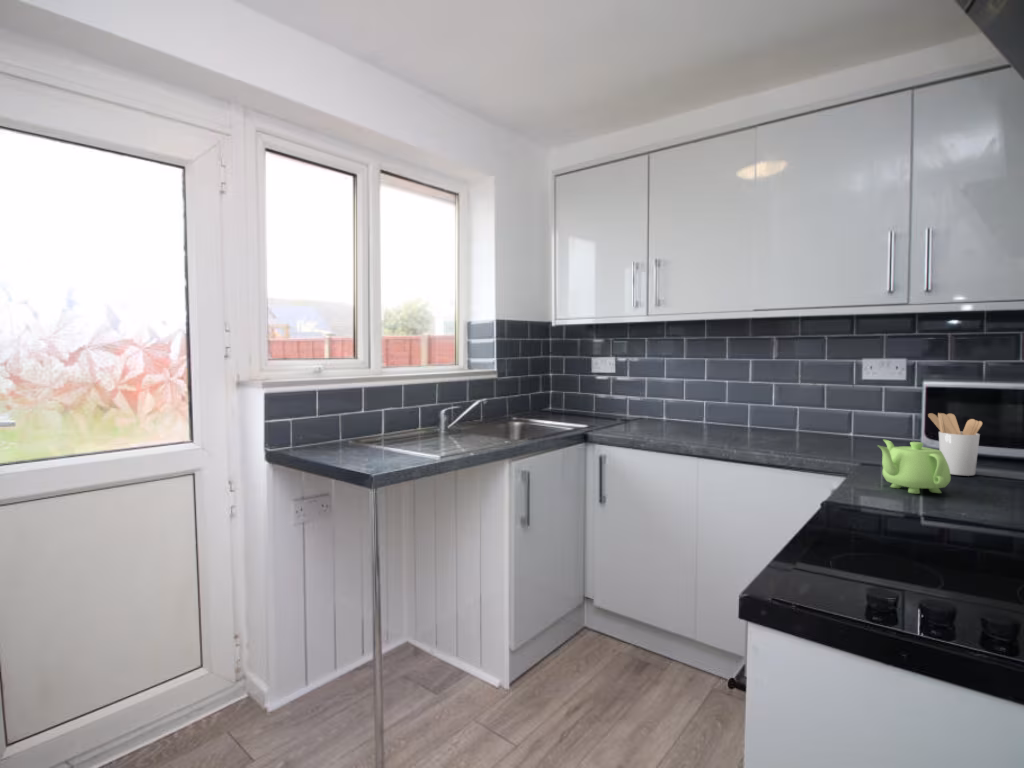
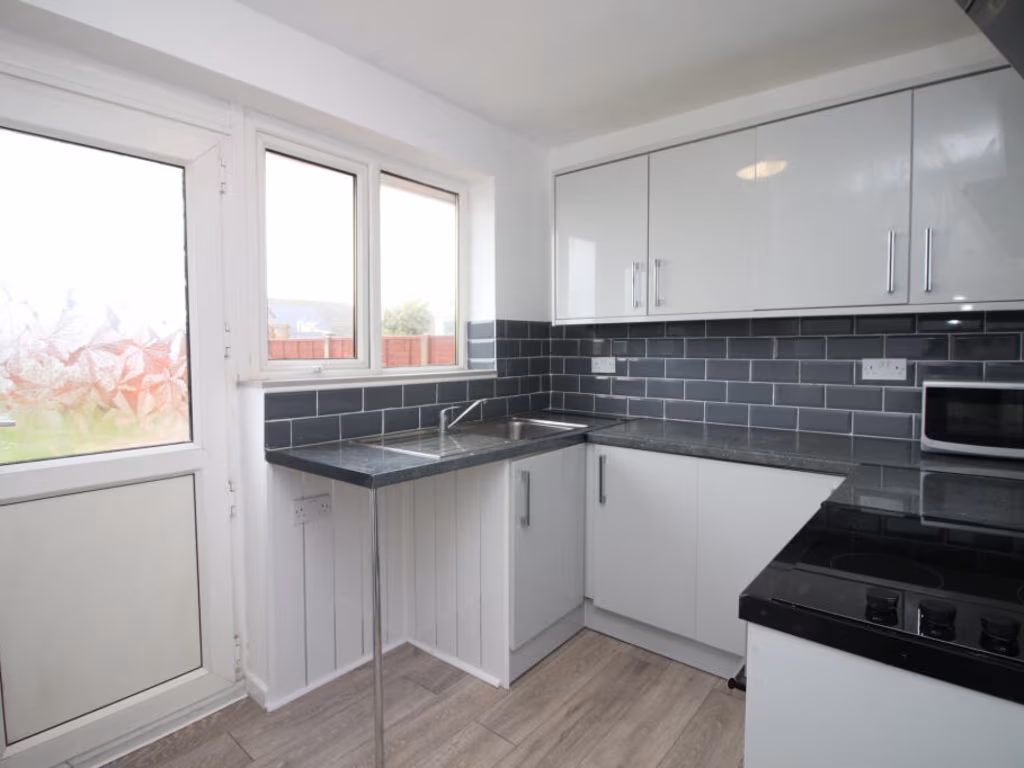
- teapot (904, 465)
- utensil holder (952, 441)
